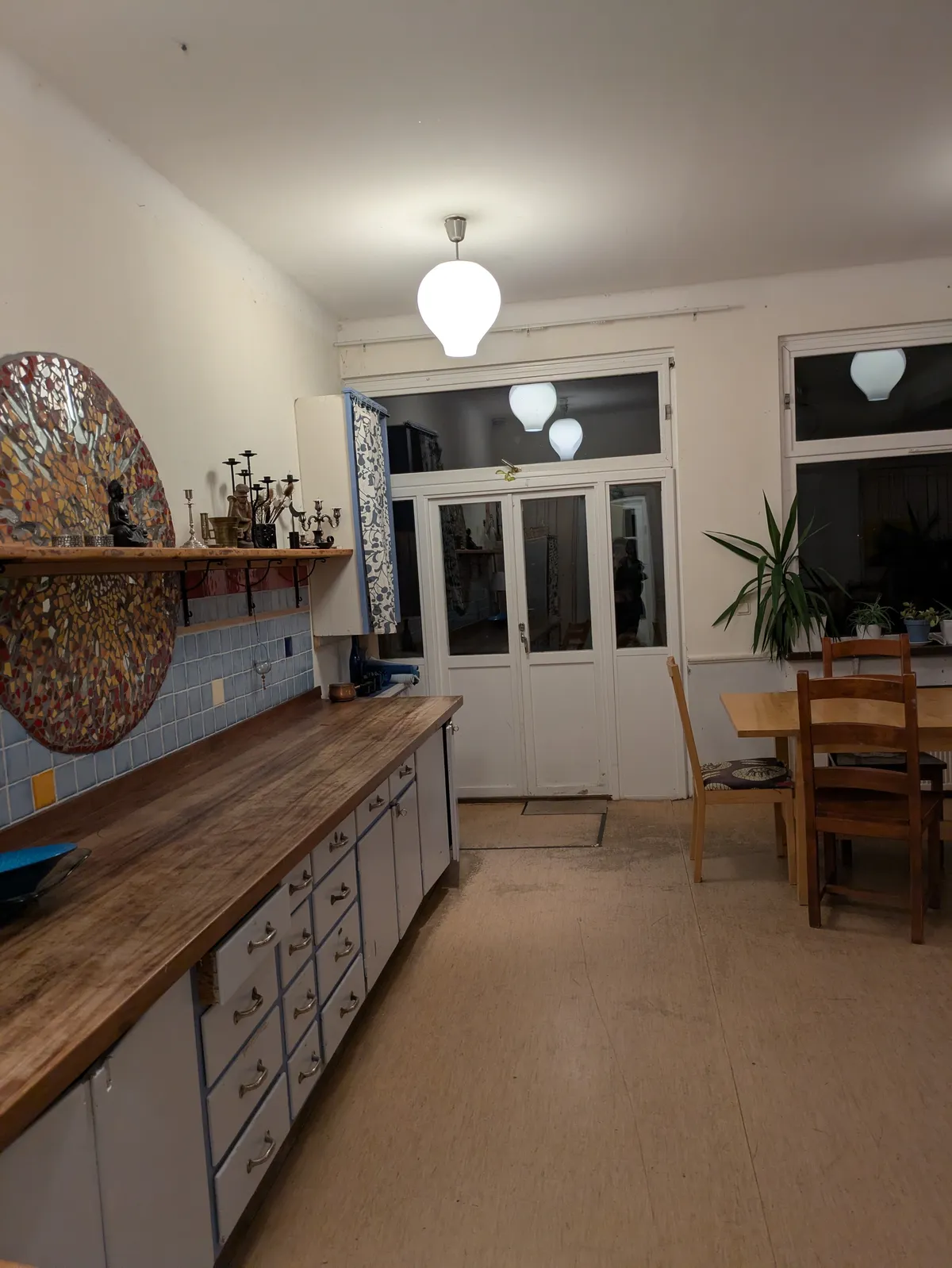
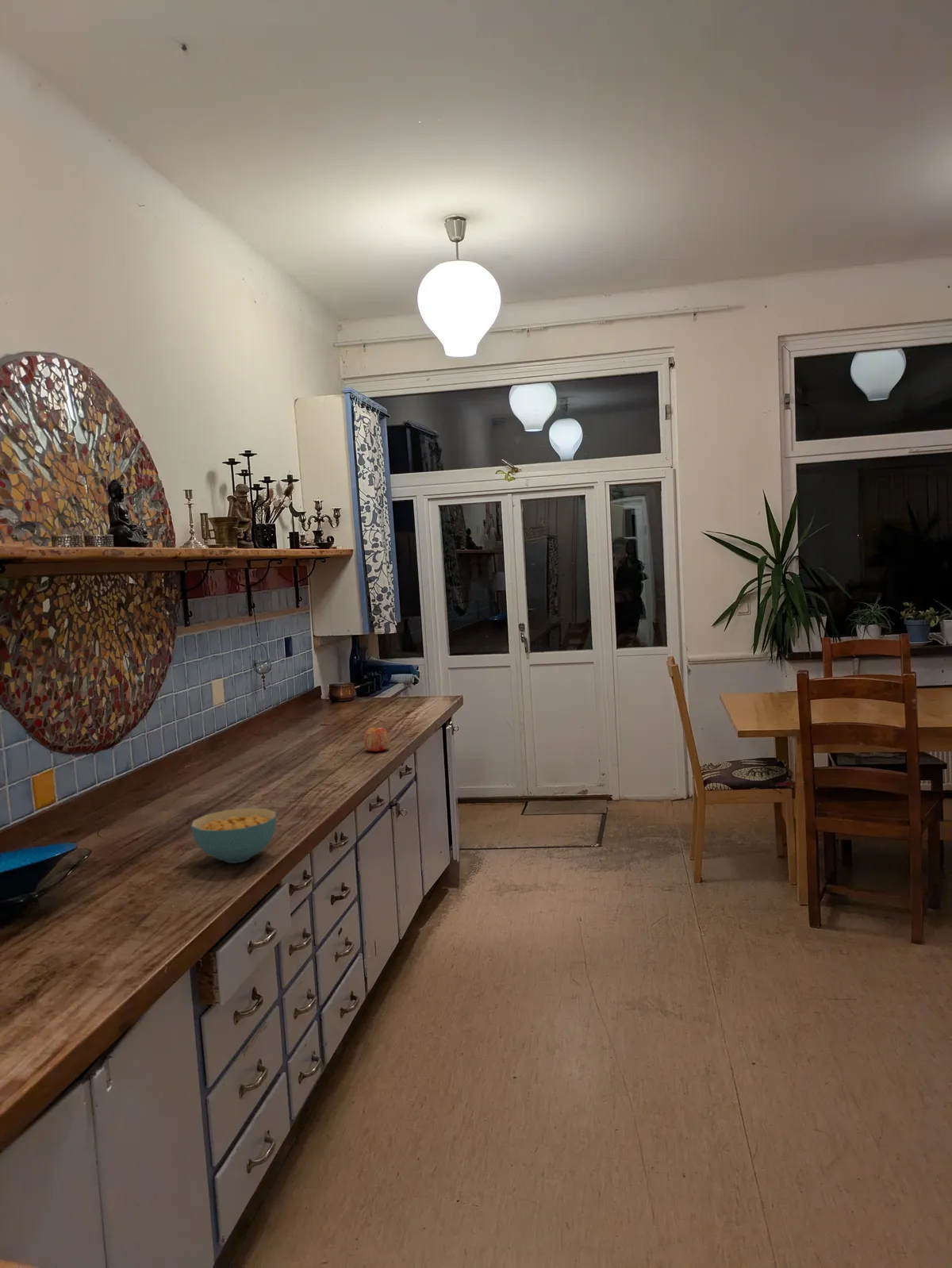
+ apple (376, 739)
+ cereal bowl (236, 839)
